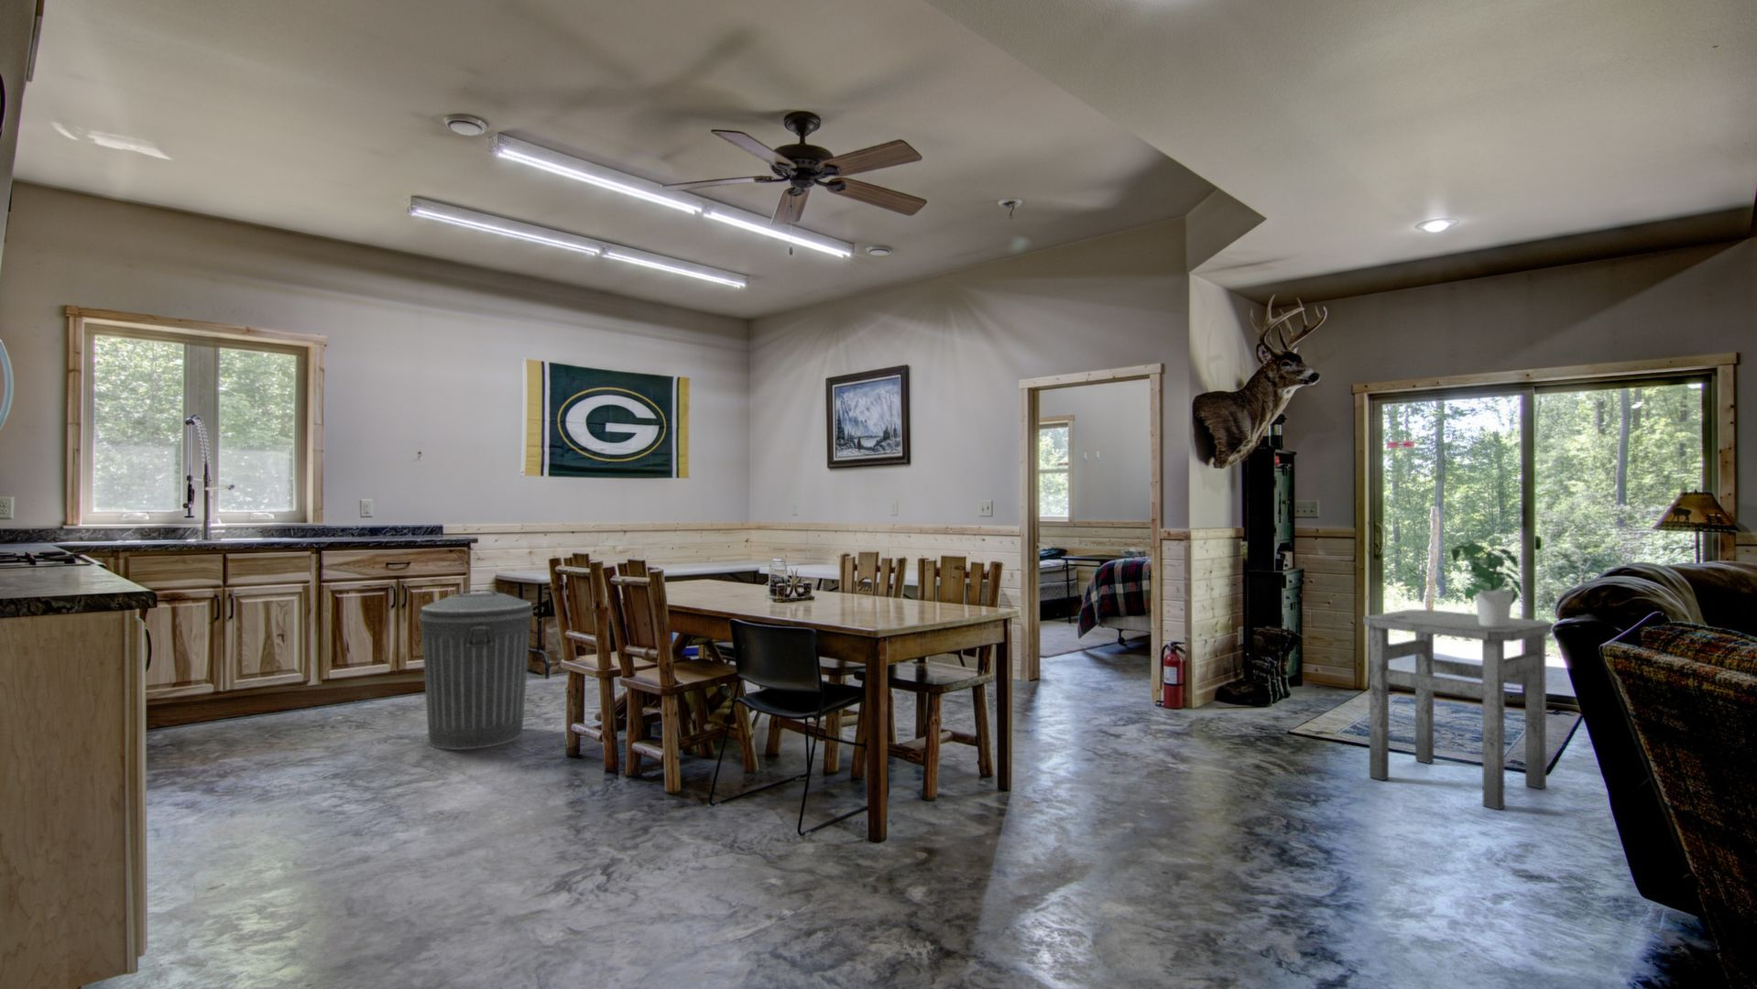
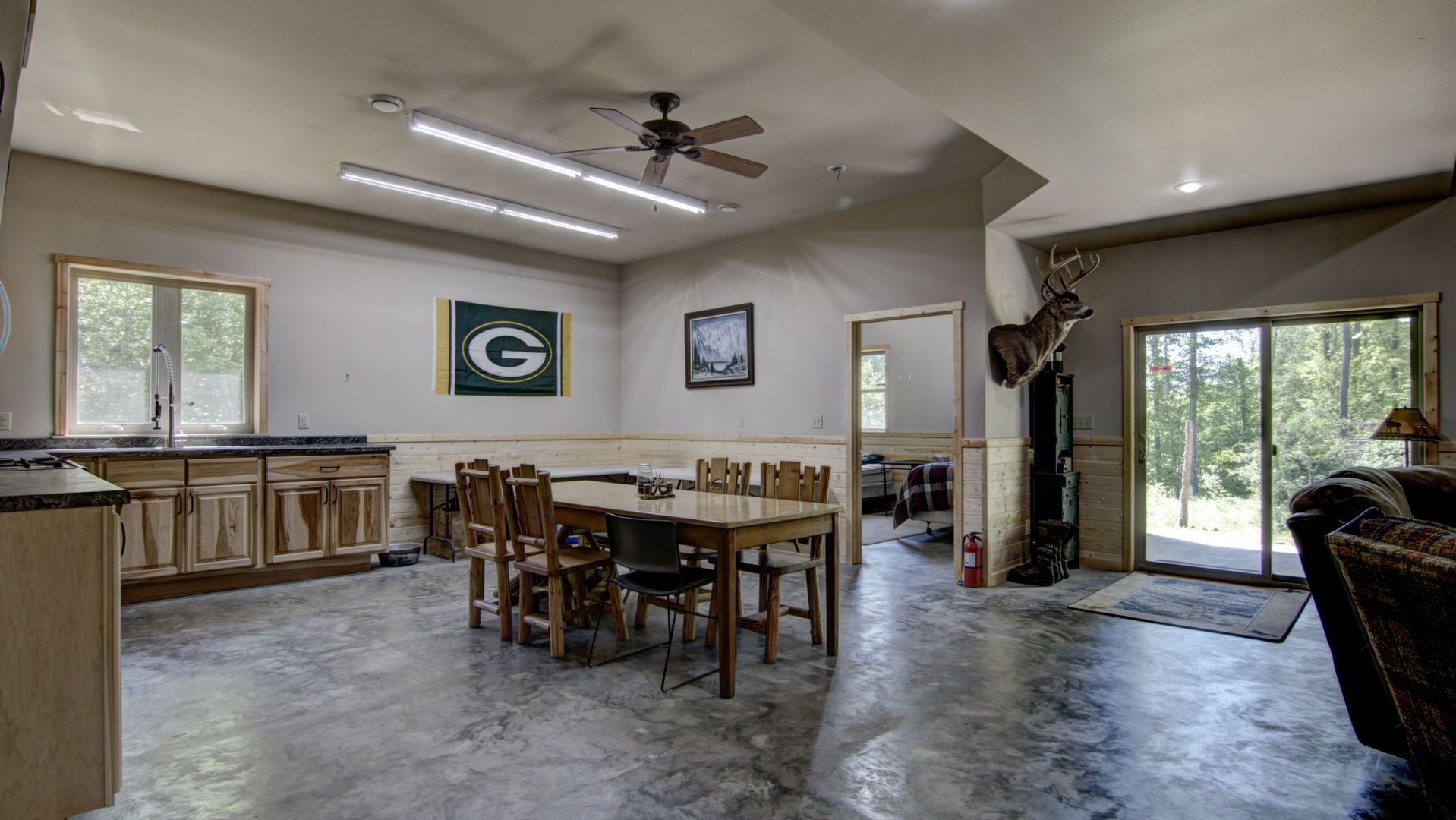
- trash can (478, 663)
- side table (1457, 695)
- potted plant (1487, 583)
